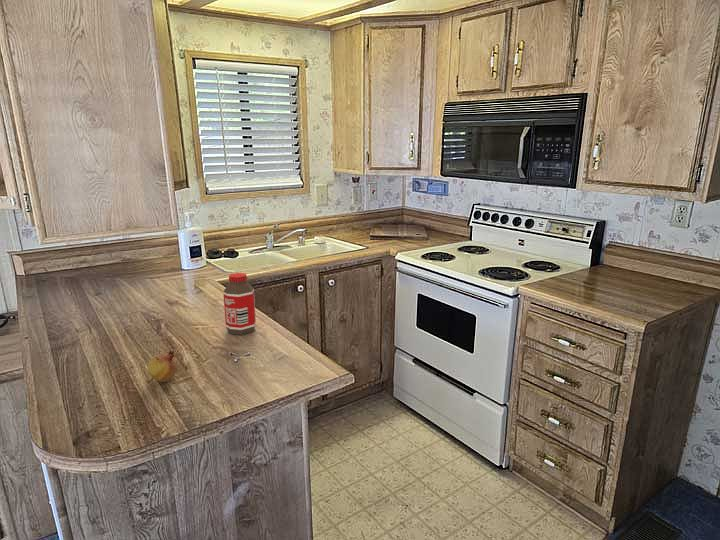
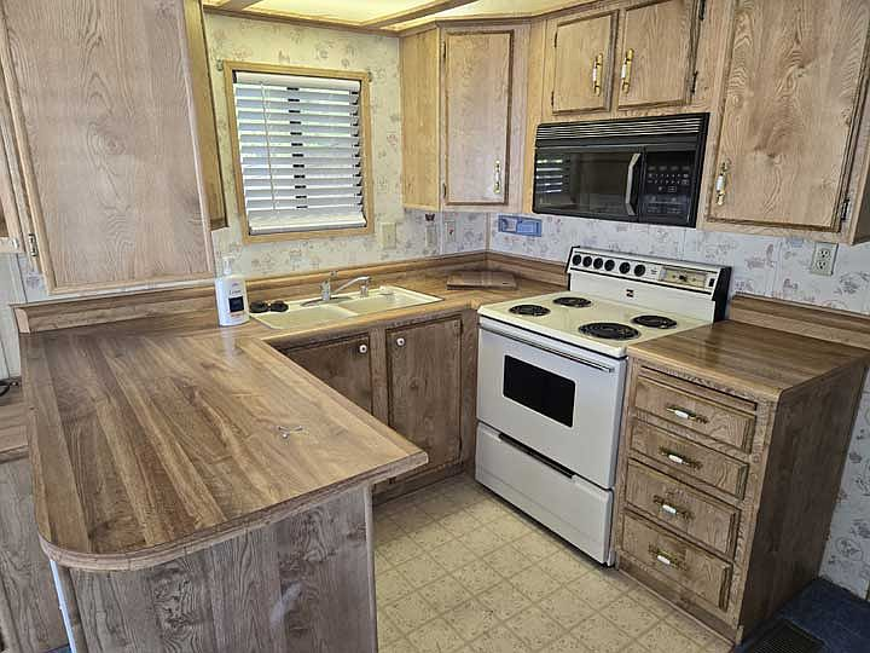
- fruit (162, 365)
- bottle (239, 302)
